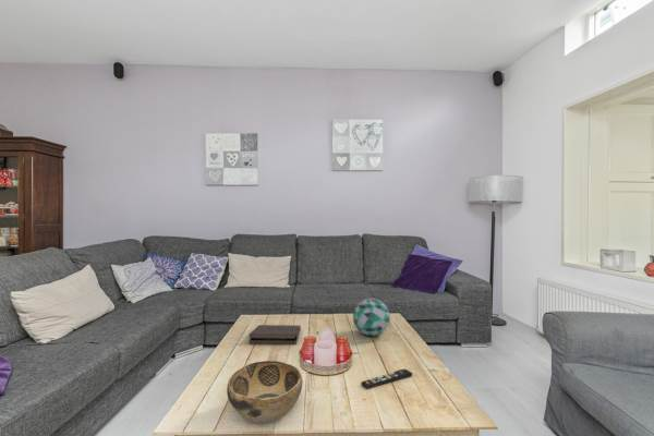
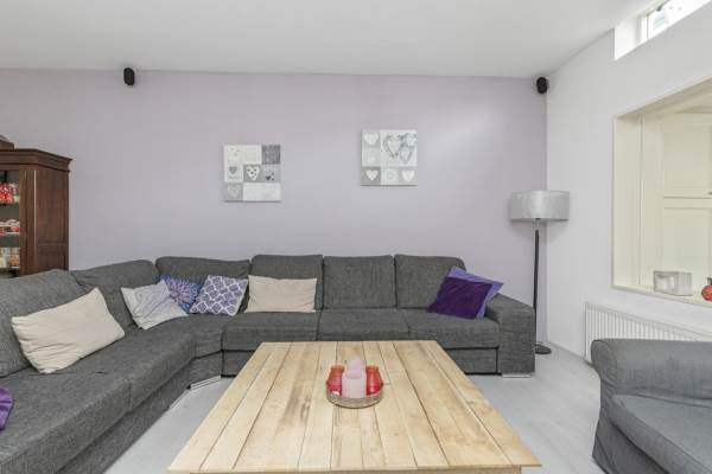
- pizza box (276, 331)
- remote control (387, 377)
- decorative ball (371, 316)
- decorative bowl (265, 395)
